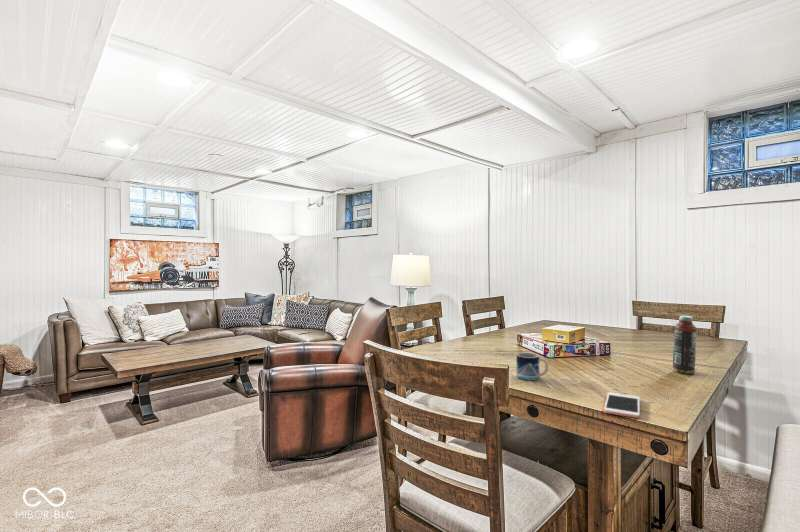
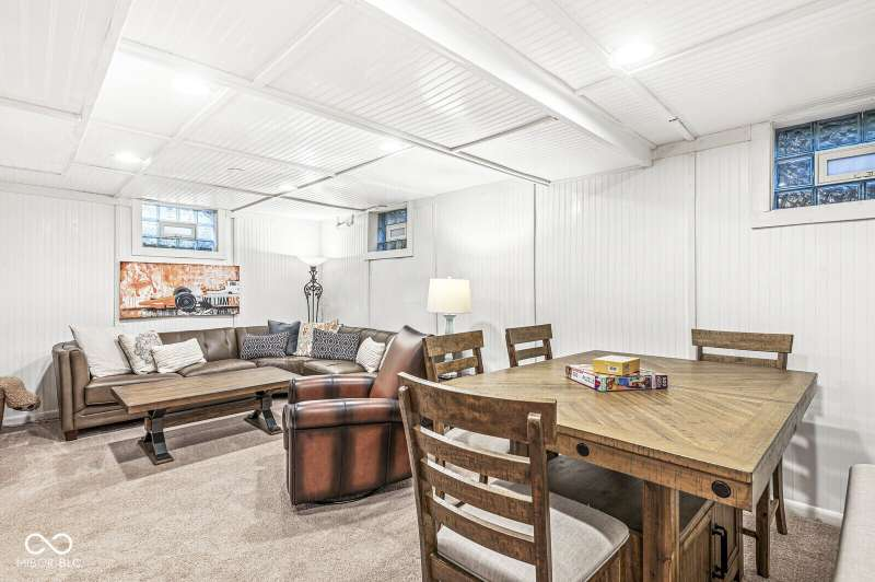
- beverage bottle (684, 343)
- cell phone (622, 404)
- mug (532, 366)
